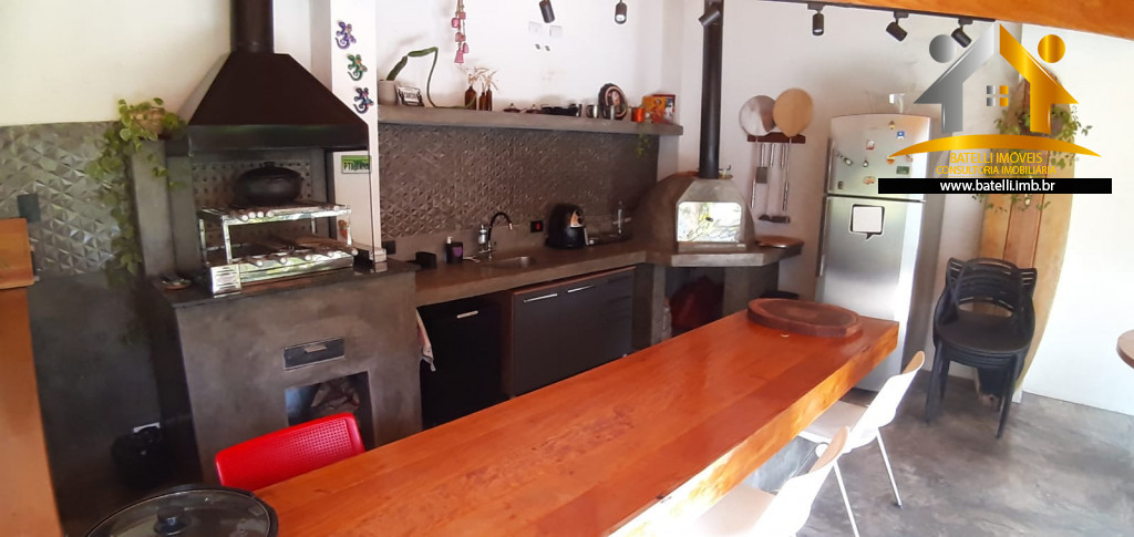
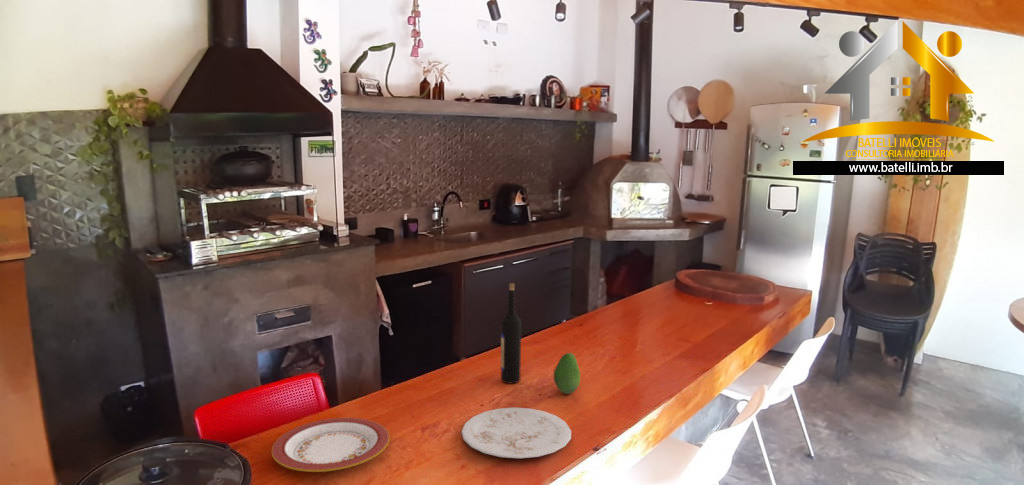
+ plate (516, 432)
+ fruit (567, 373)
+ plate (332, 445)
+ wine bottle (511, 332)
